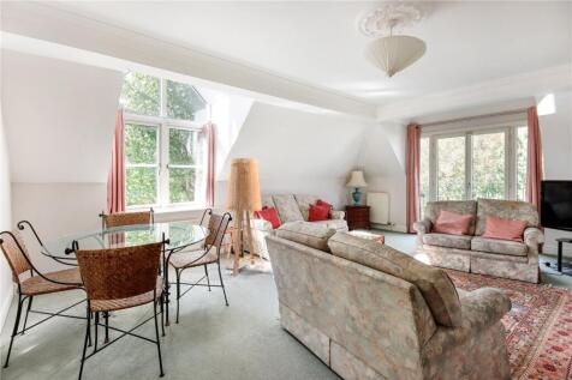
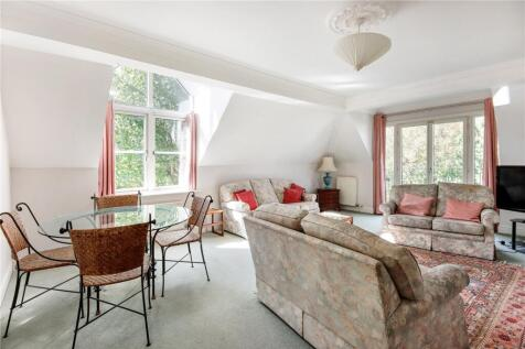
- floor lamp (243, 215)
